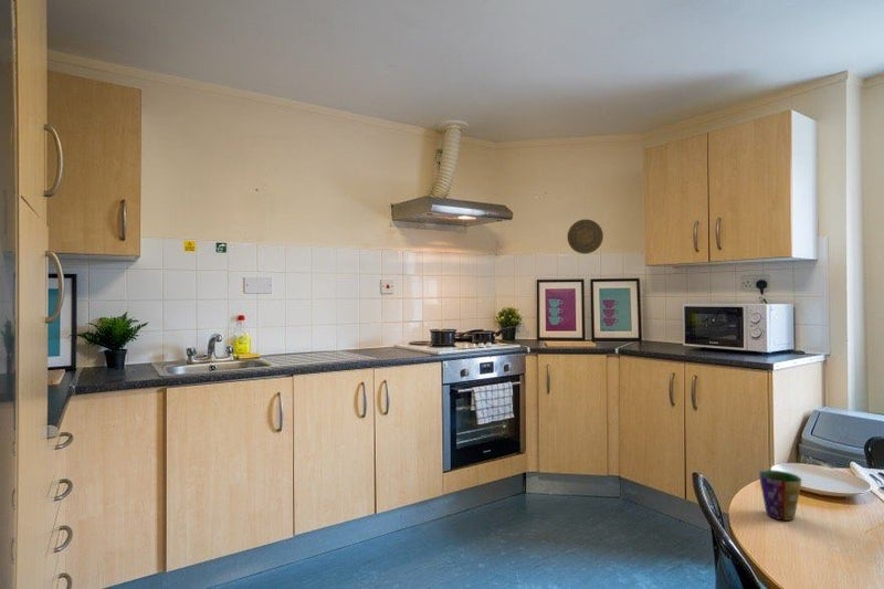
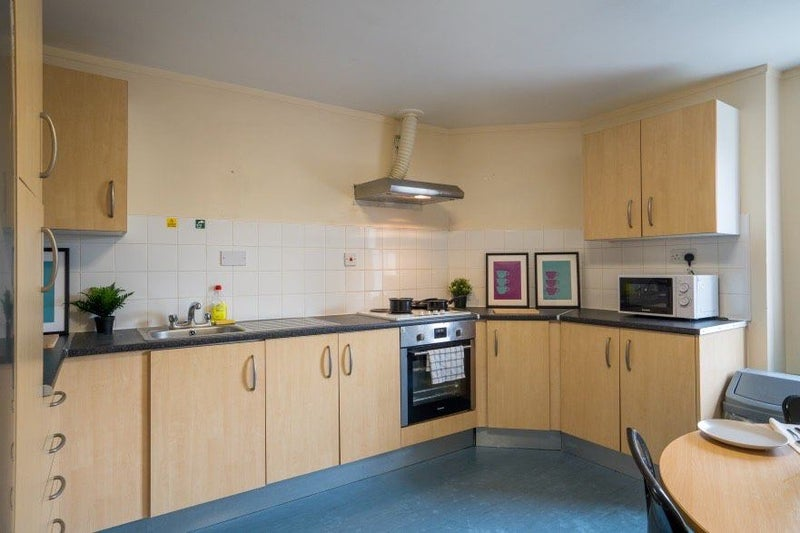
- decorative plate (585, 235)
- cup (779, 497)
